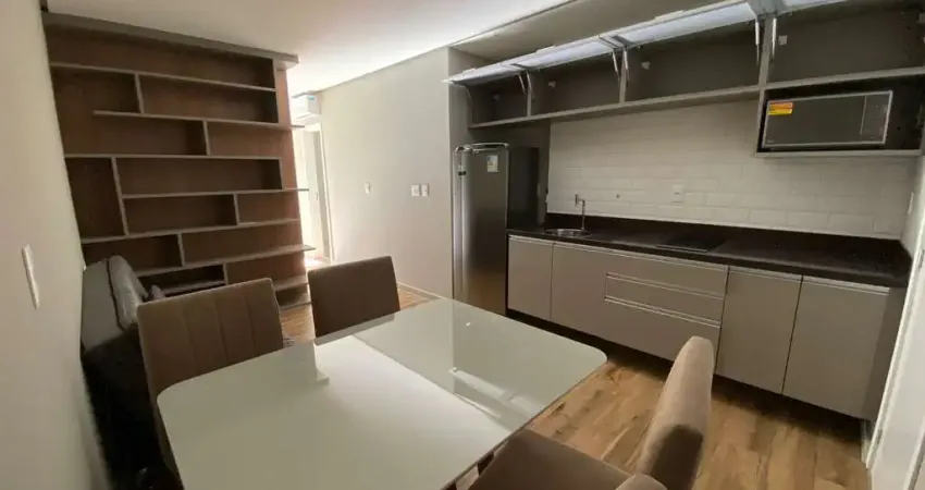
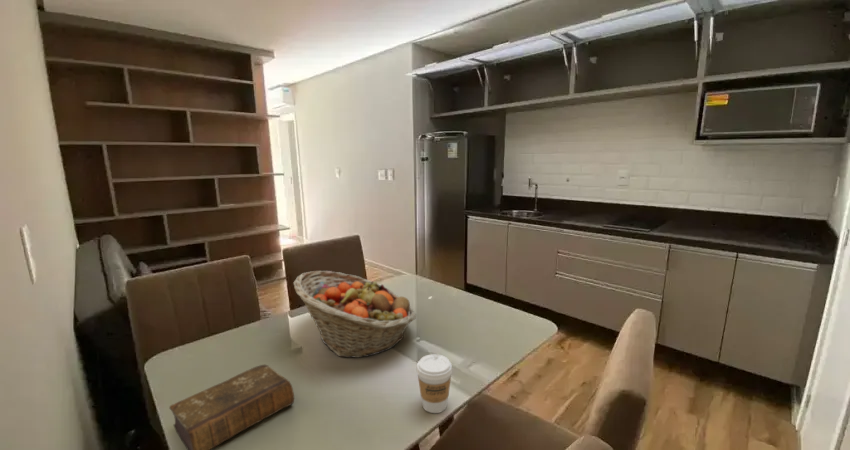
+ fruit basket (355, 305)
+ coffee cup (434, 383)
+ book (235, 404)
